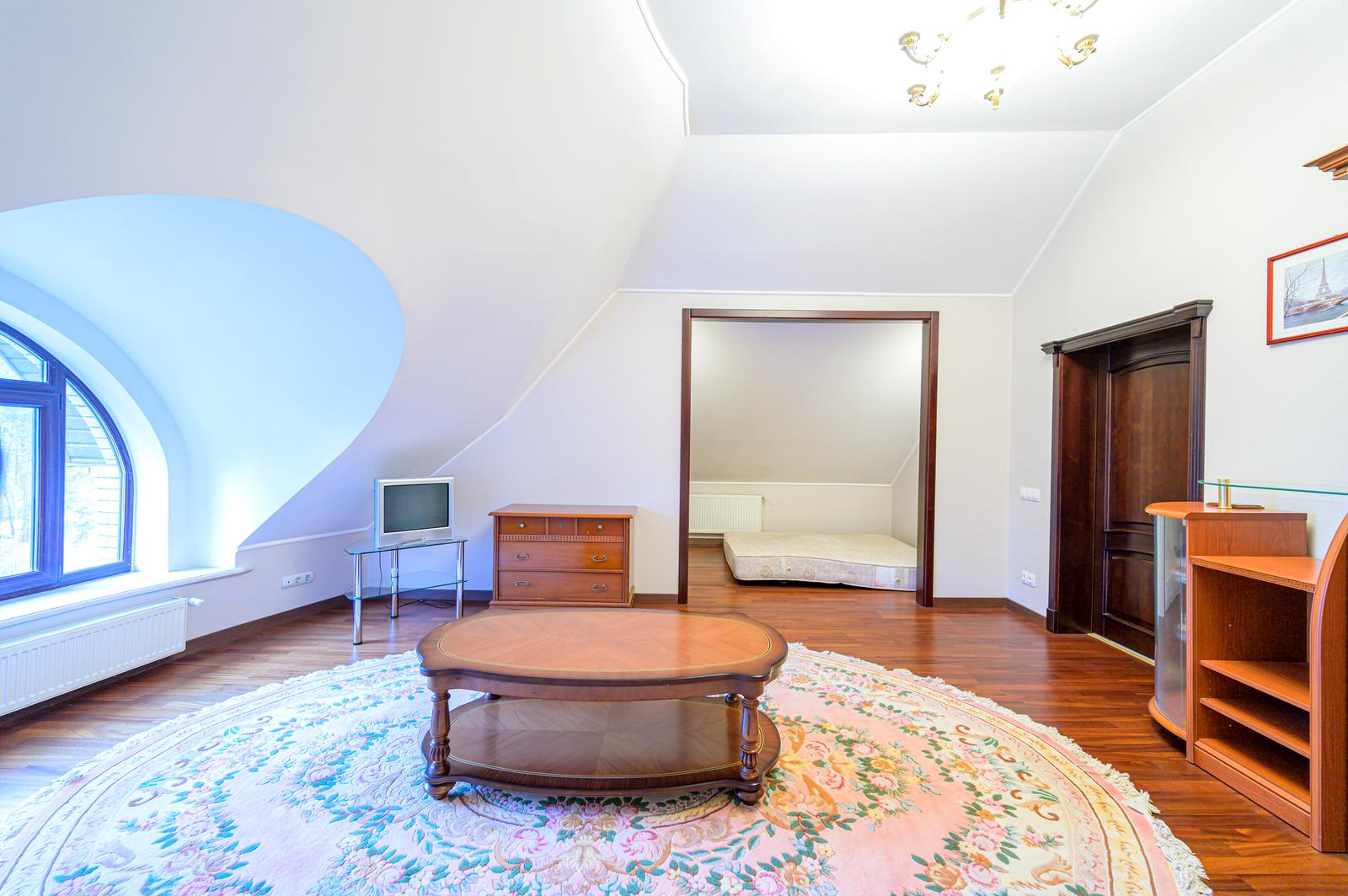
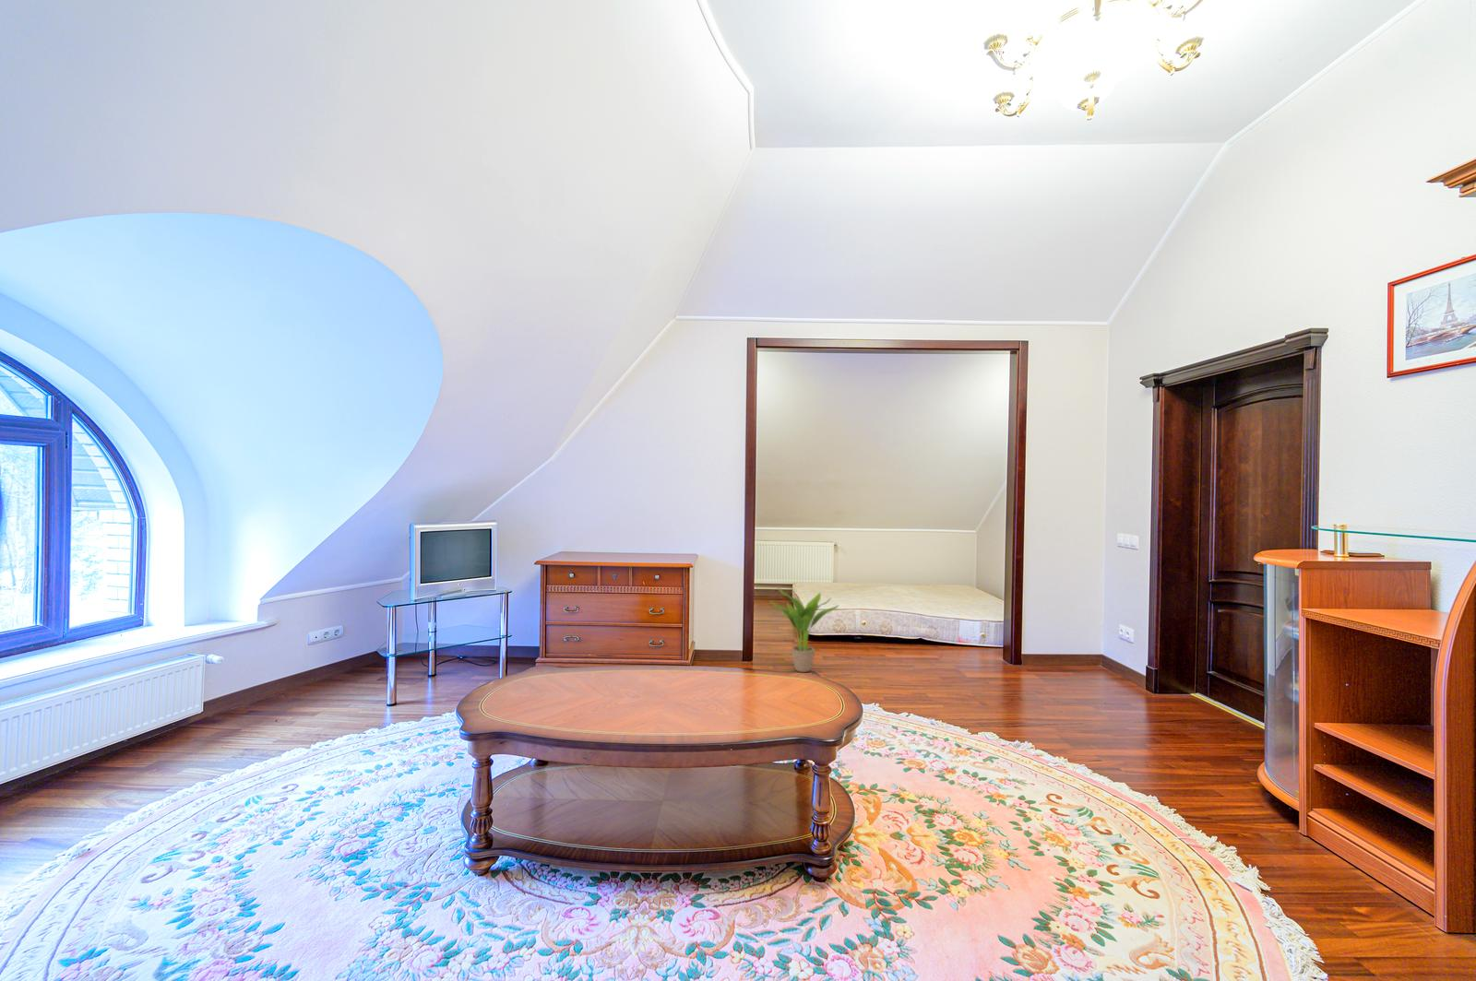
+ potted plant (806, 628)
